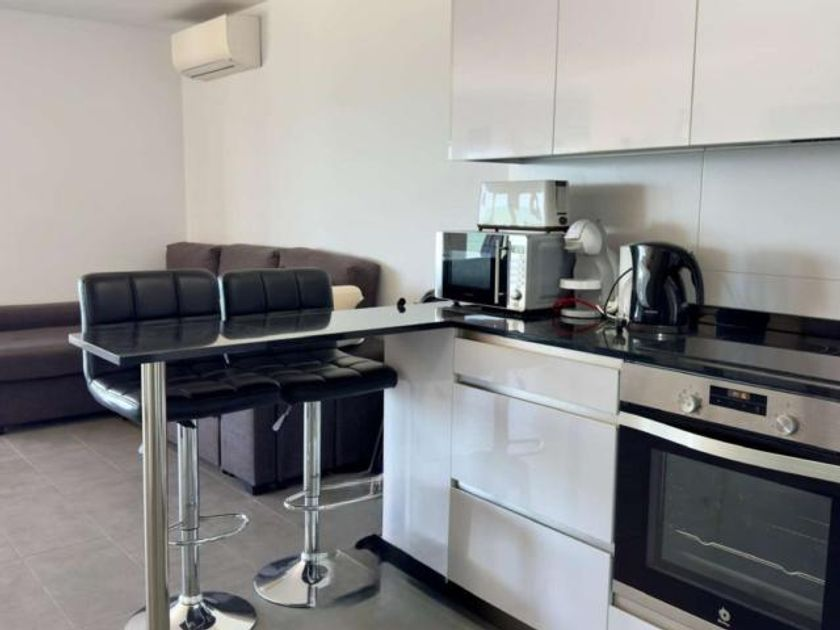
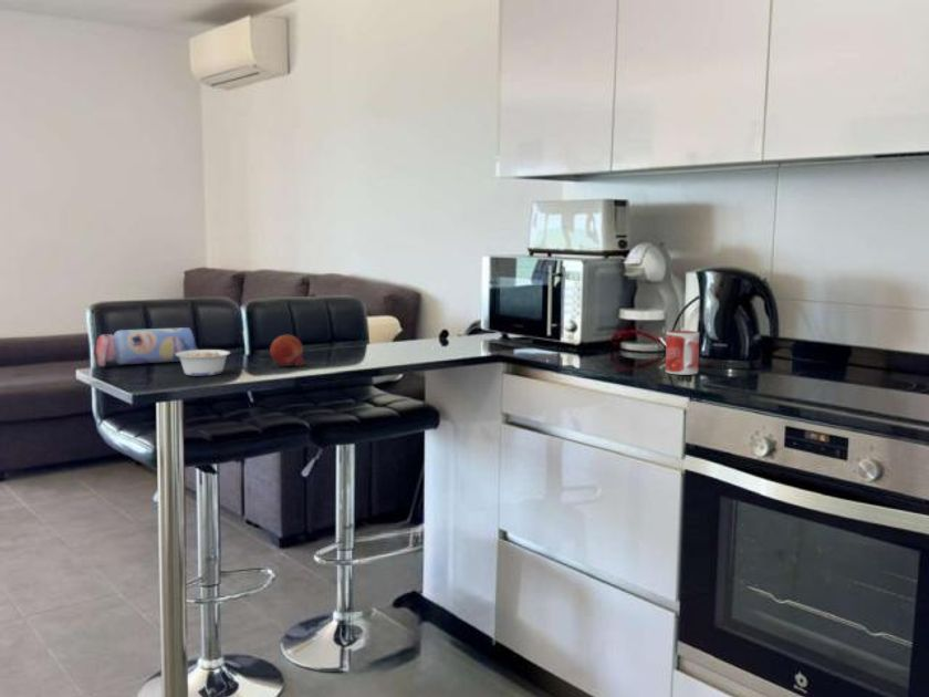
+ water bottle (147, 346)
+ fruit (288, 350)
+ legume (202, 361)
+ mug (683, 353)
